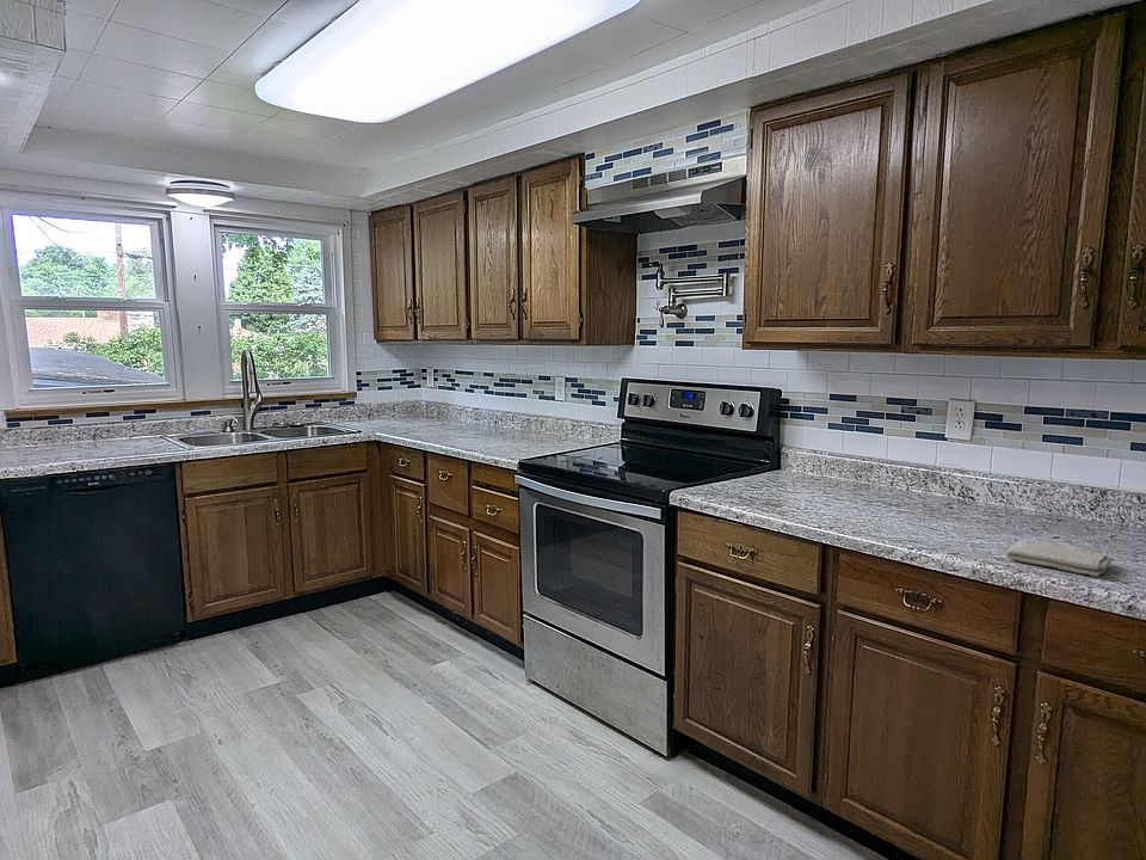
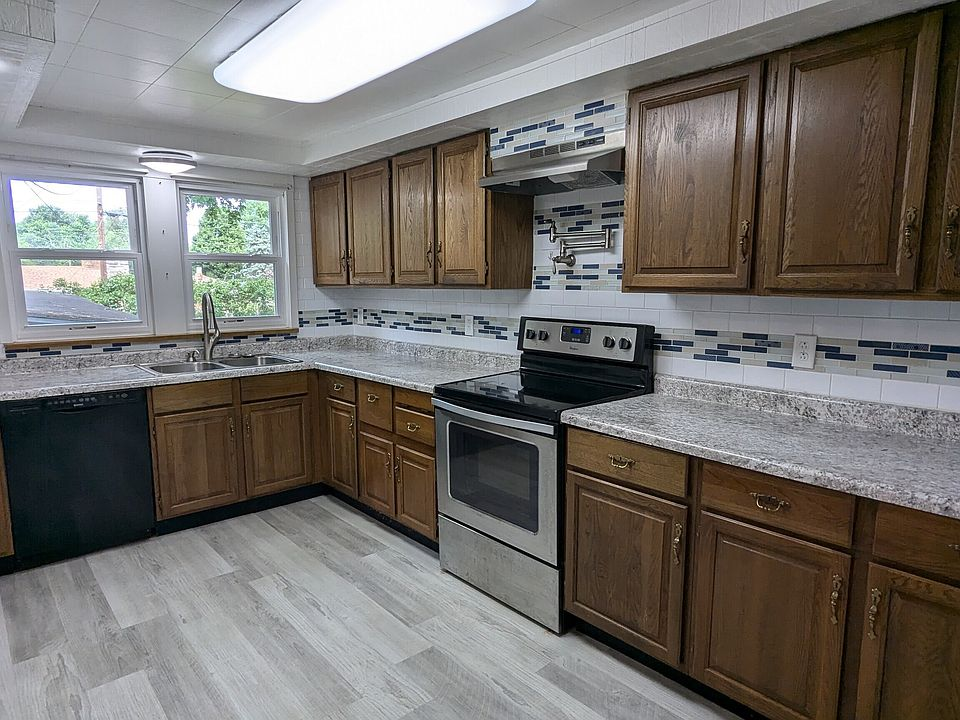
- washcloth (1058, 555)
